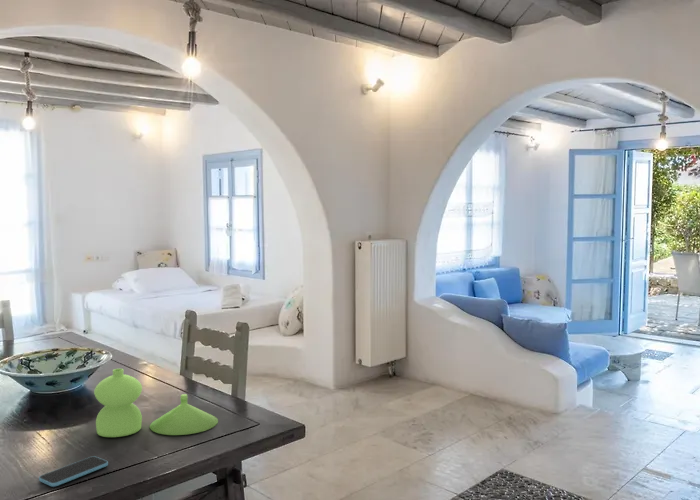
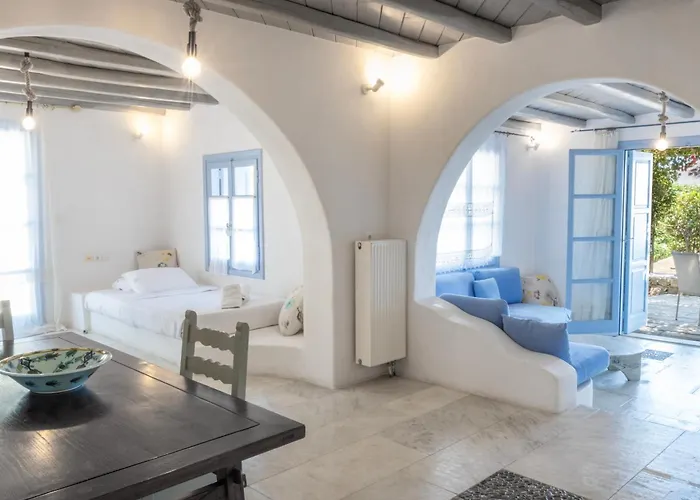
- vase (141, 390)
- smartphone (74, 470)
